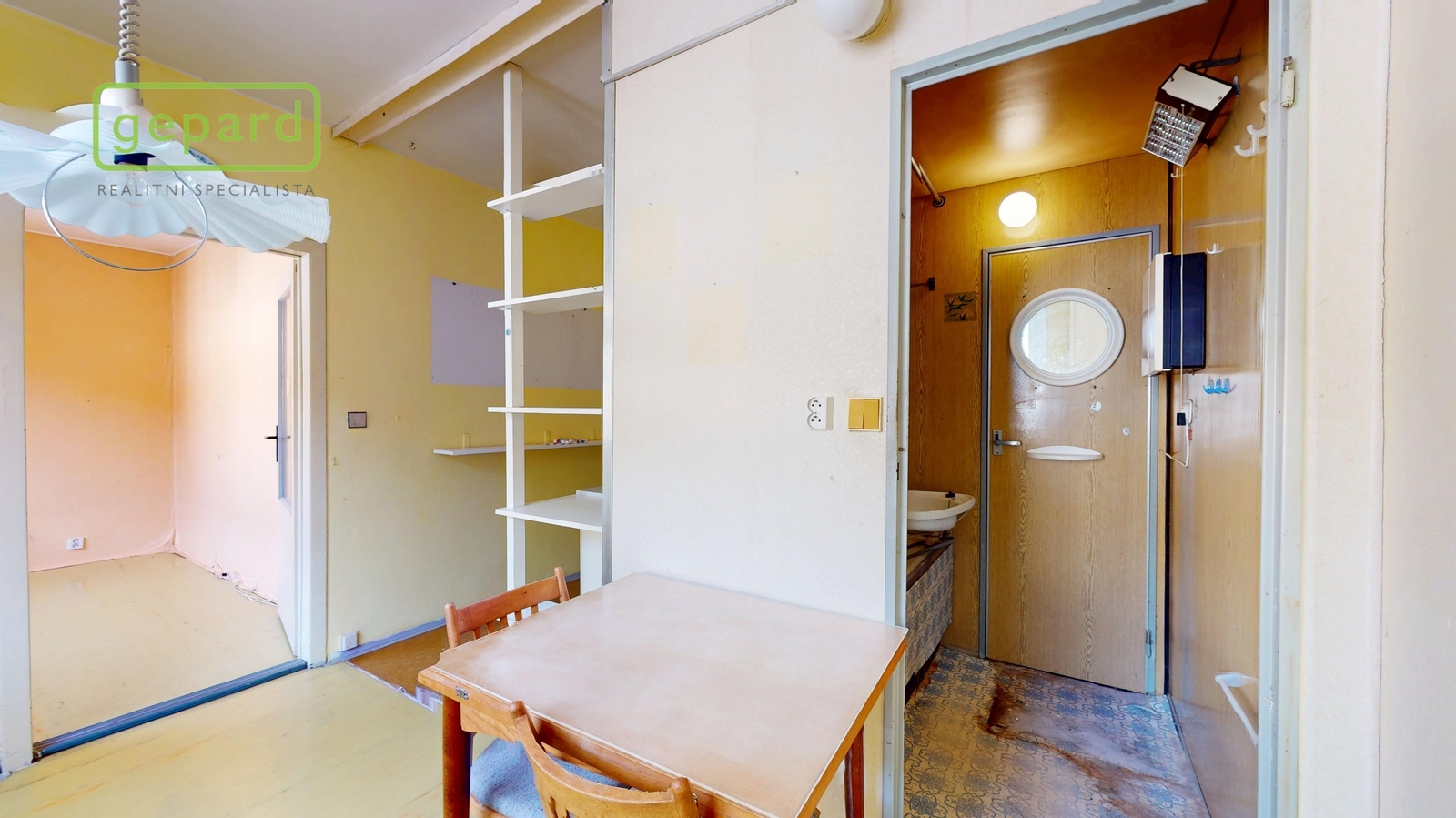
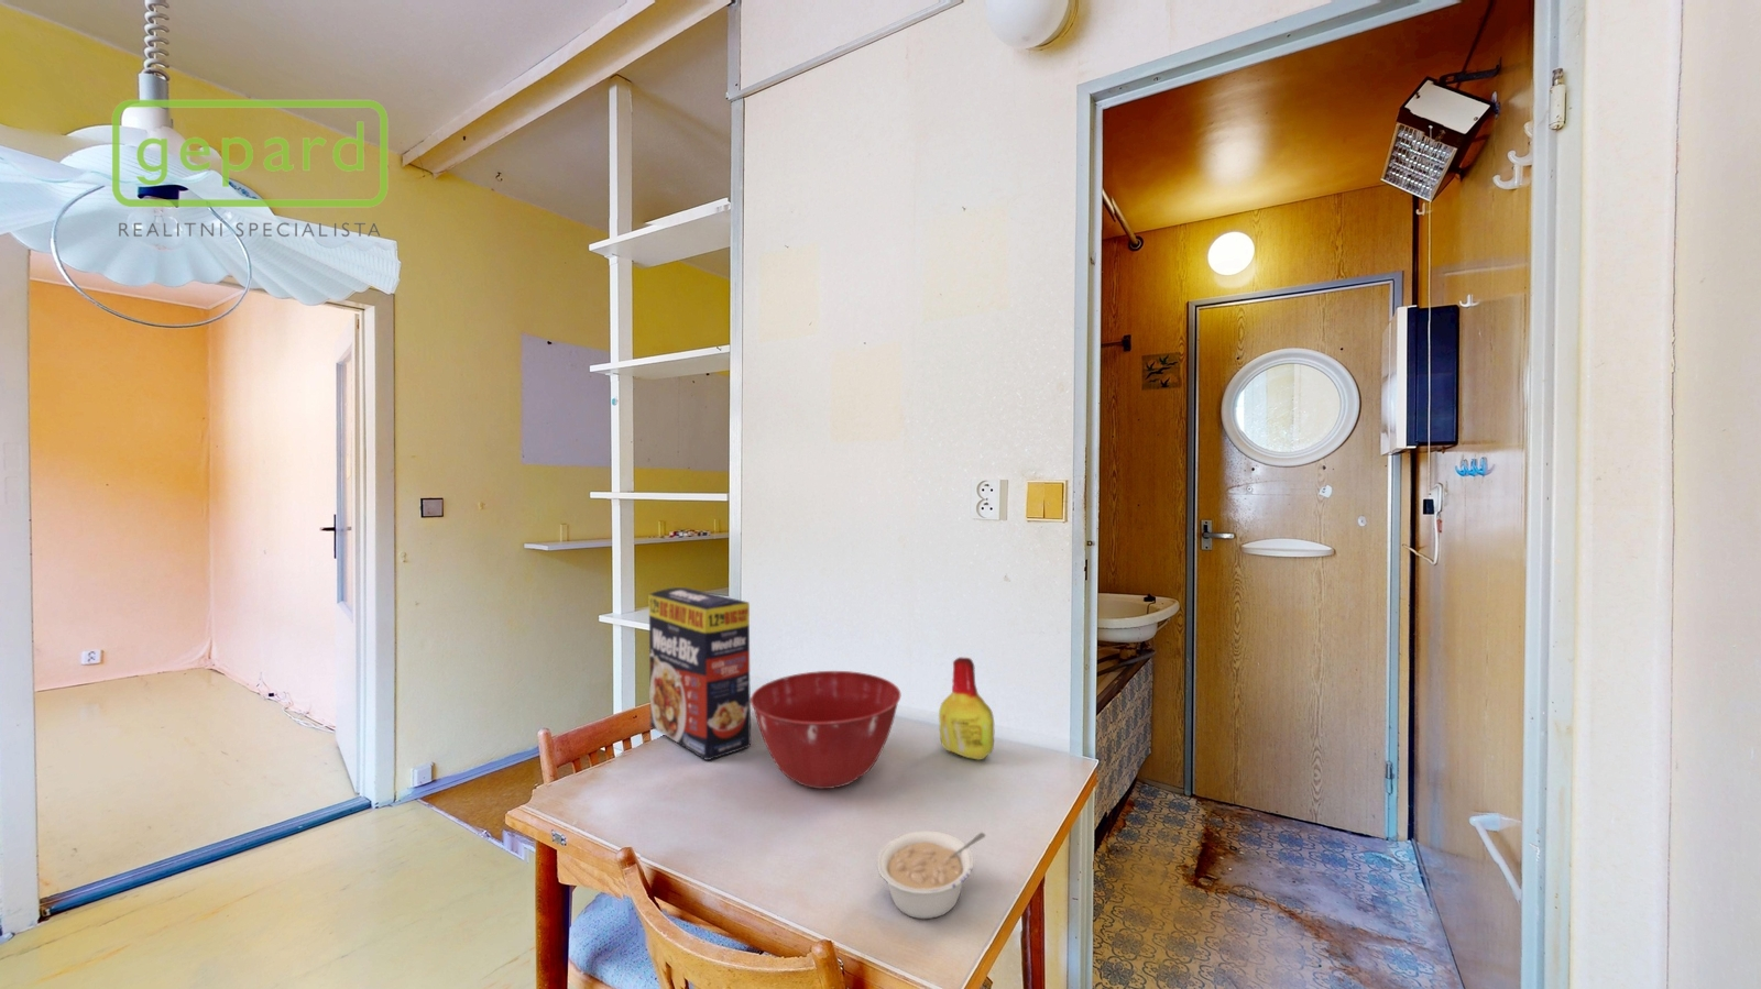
+ bottle (965, 705)
+ mixing bowl (825, 731)
+ legume (926, 871)
+ cereal box (698, 665)
